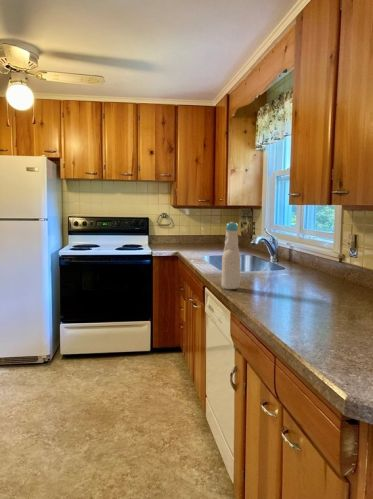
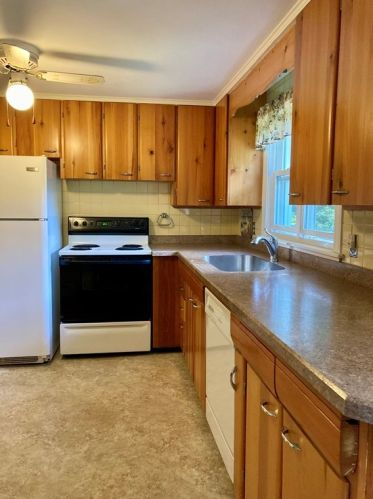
- bottle (231, 255)
